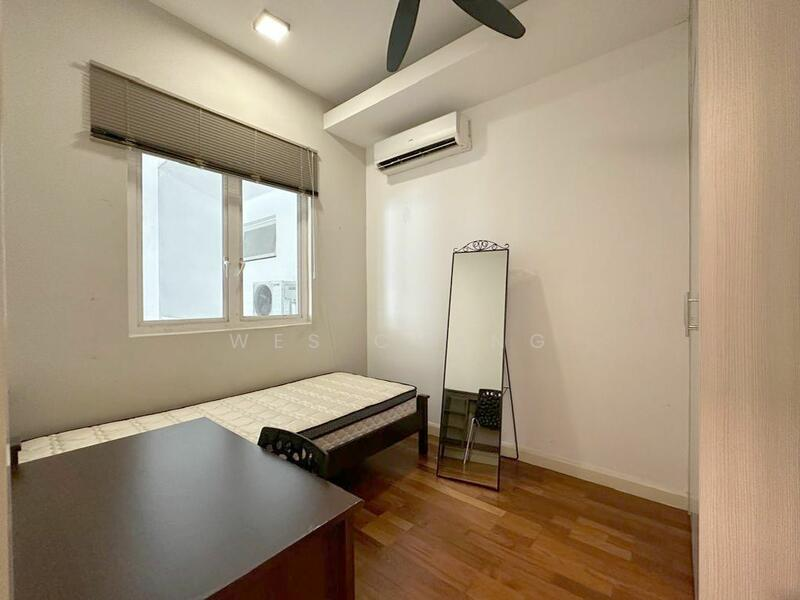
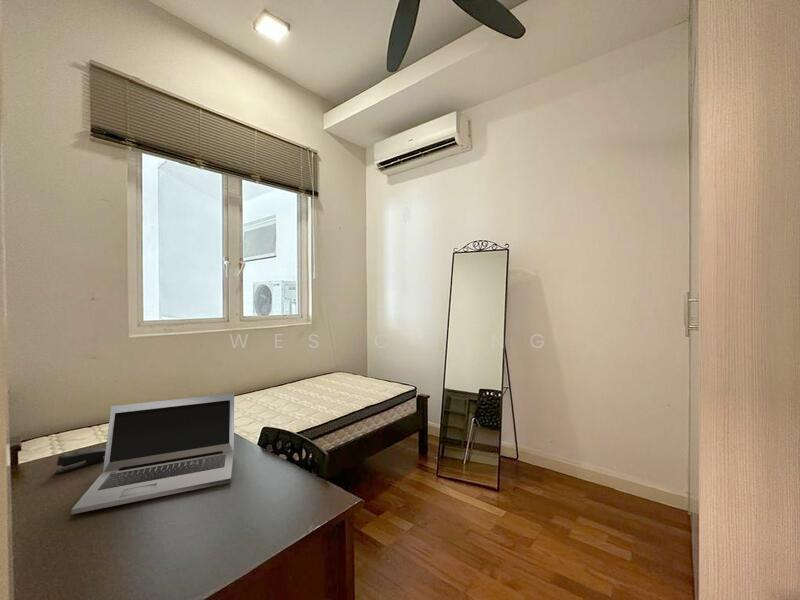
+ stapler (84, 456)
+ laptop (168, 442)
